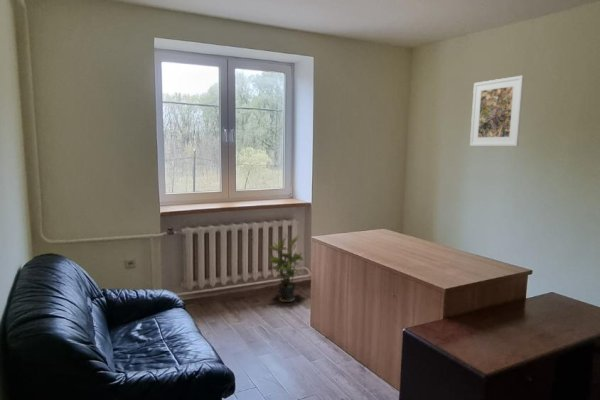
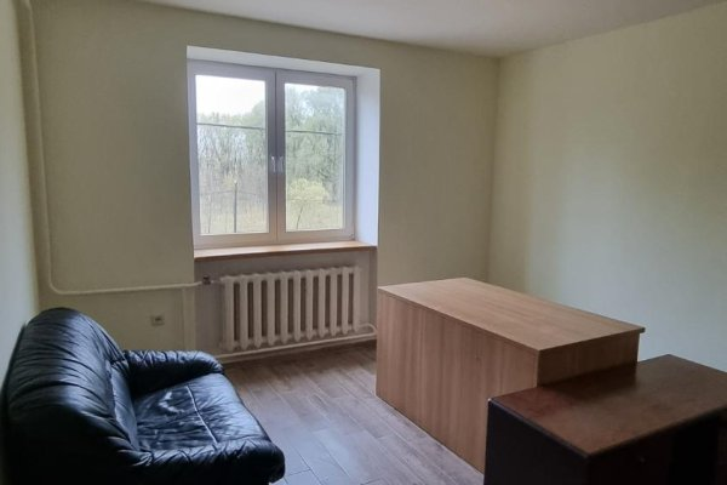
- potted plant (284, 267)
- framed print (495, 113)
